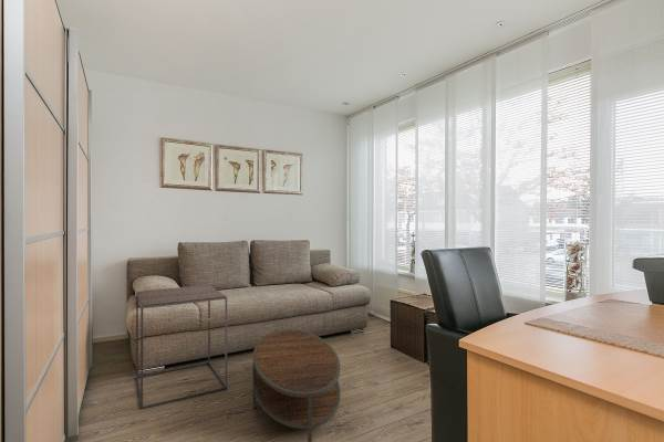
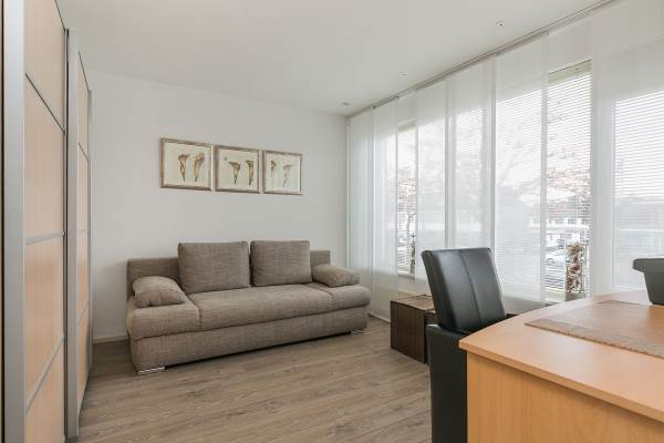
- coffee table (294, 378)
- side table (208, 338)
